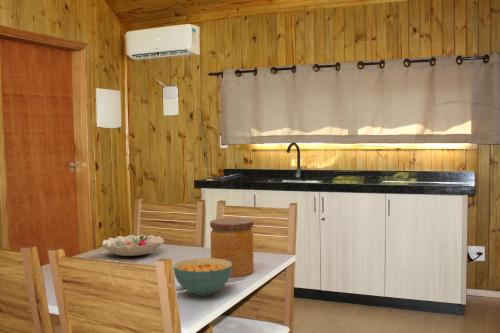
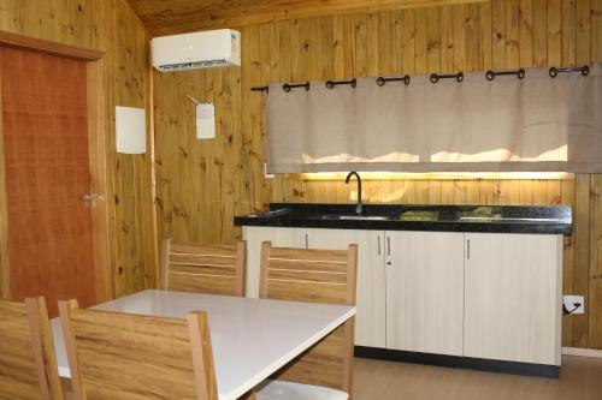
- jar (232, 246)
- decorative bowl (133, 246)
- cereal bowl (203, 278)
